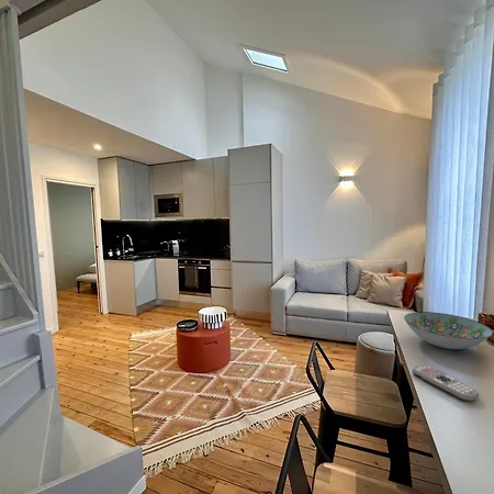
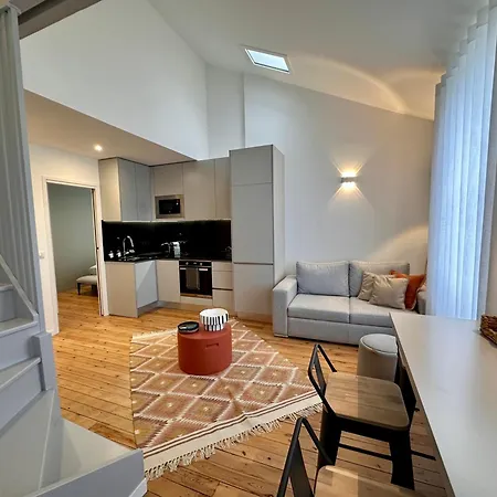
- remote control (444, 382)
- decorative bowl (444, 334)
